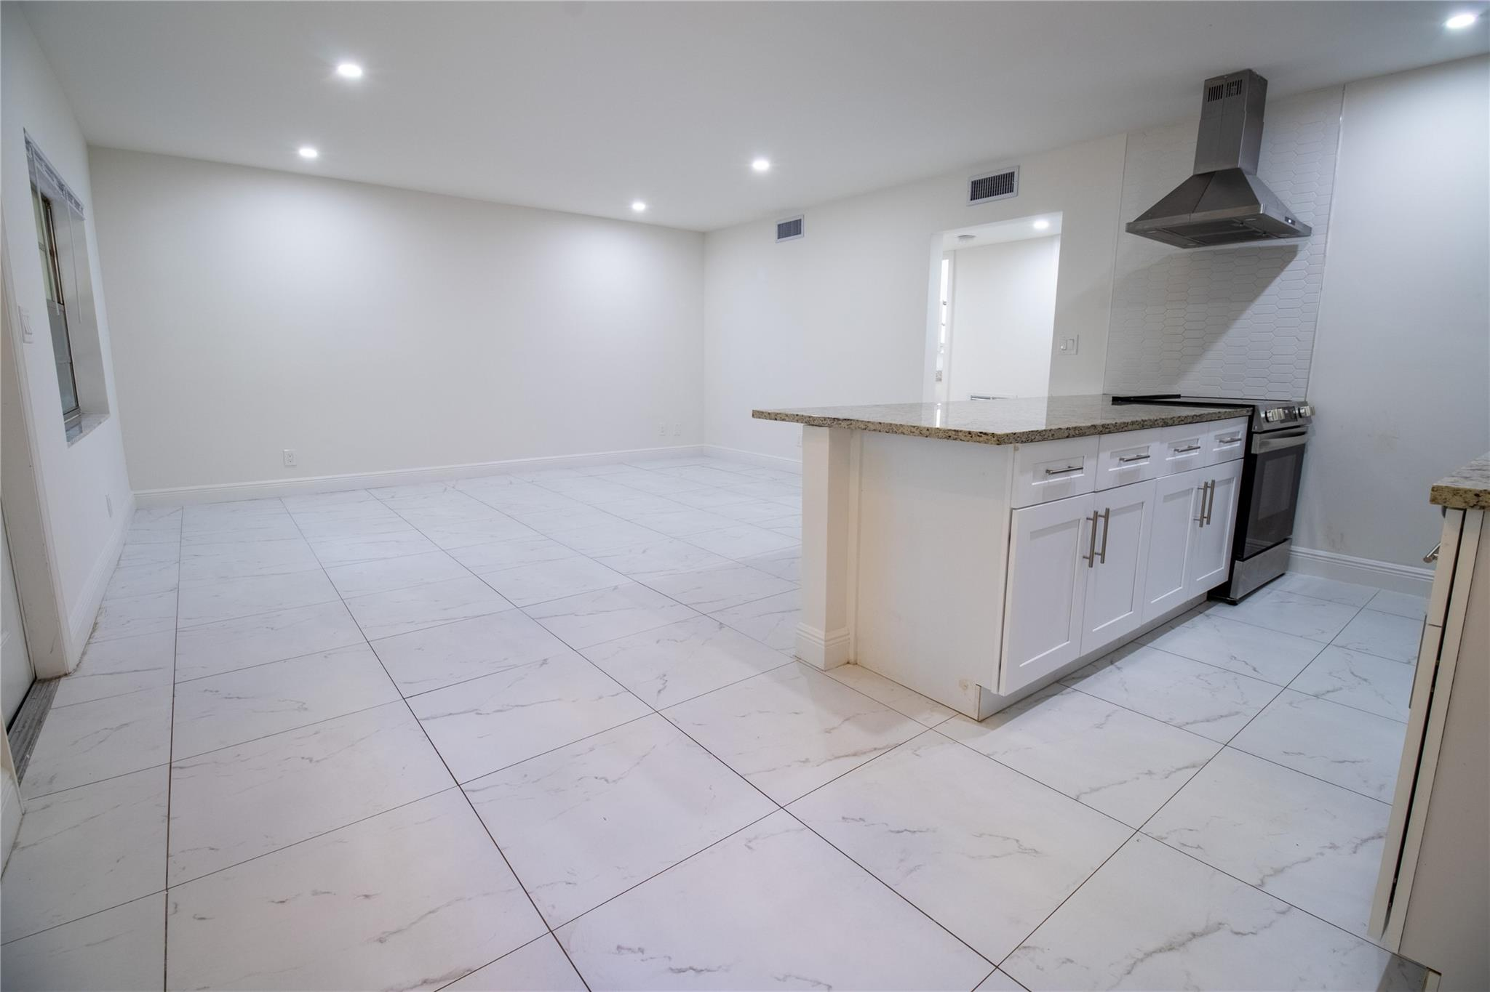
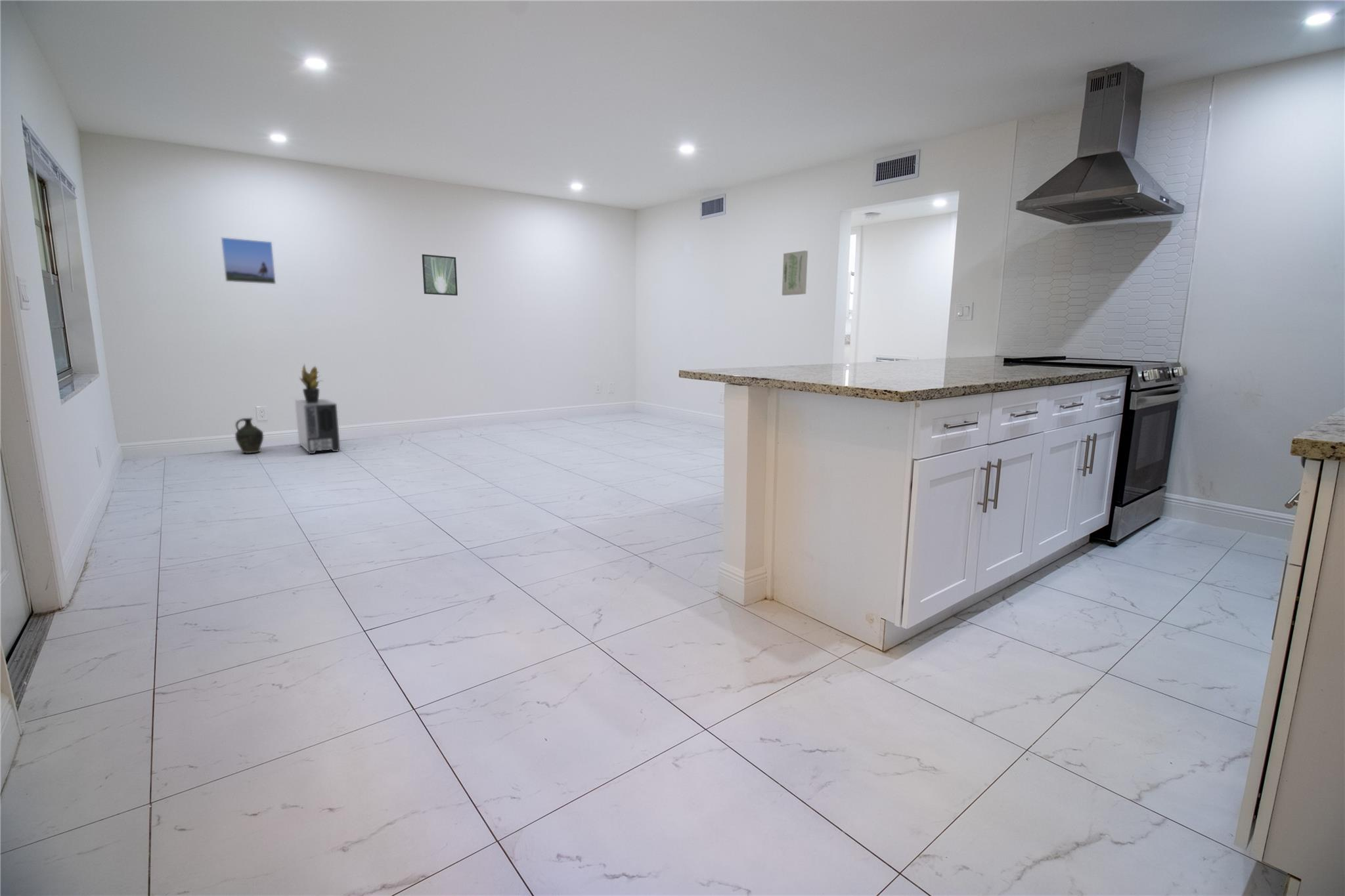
+ potted plant (311, 382)
+ ceramic jug (249, 435)
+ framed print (440, 275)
+ air purifier (317, 425)
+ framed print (249, 261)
+ wall art (794, 273)
